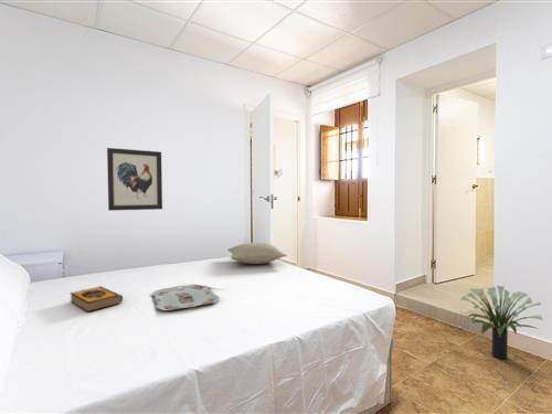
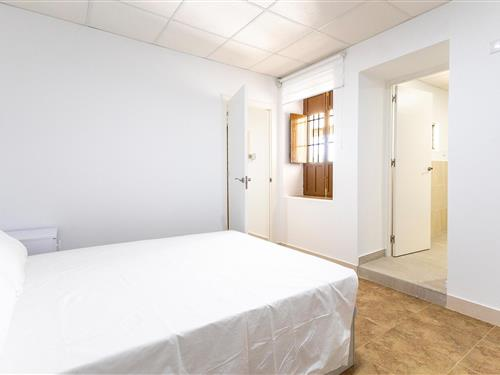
- pillow (255, 252)
- serving tray (184, 296)
- potted plant (501, 321)
- hardback book (96, 297)
- wall art (136, 180)
